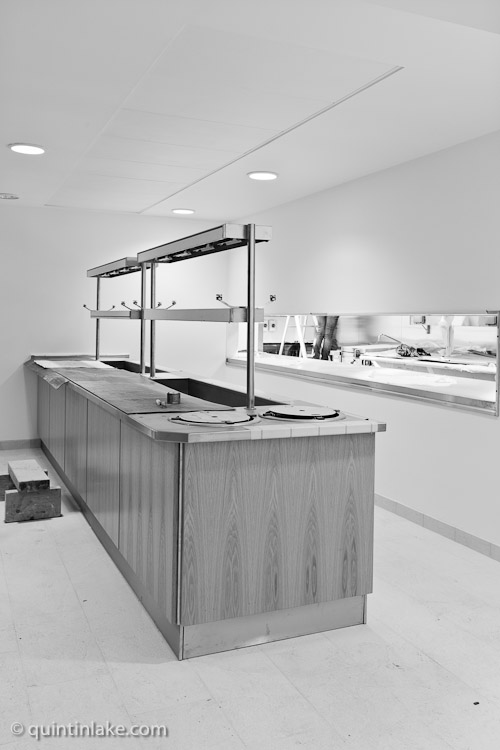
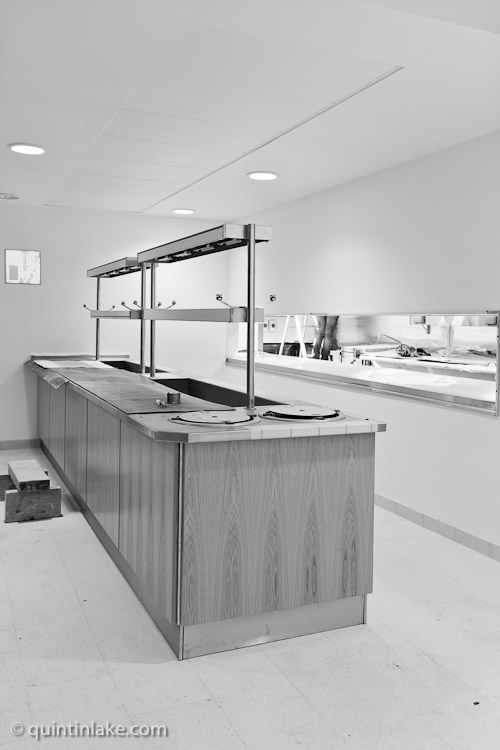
+ wall art (22, 267)
